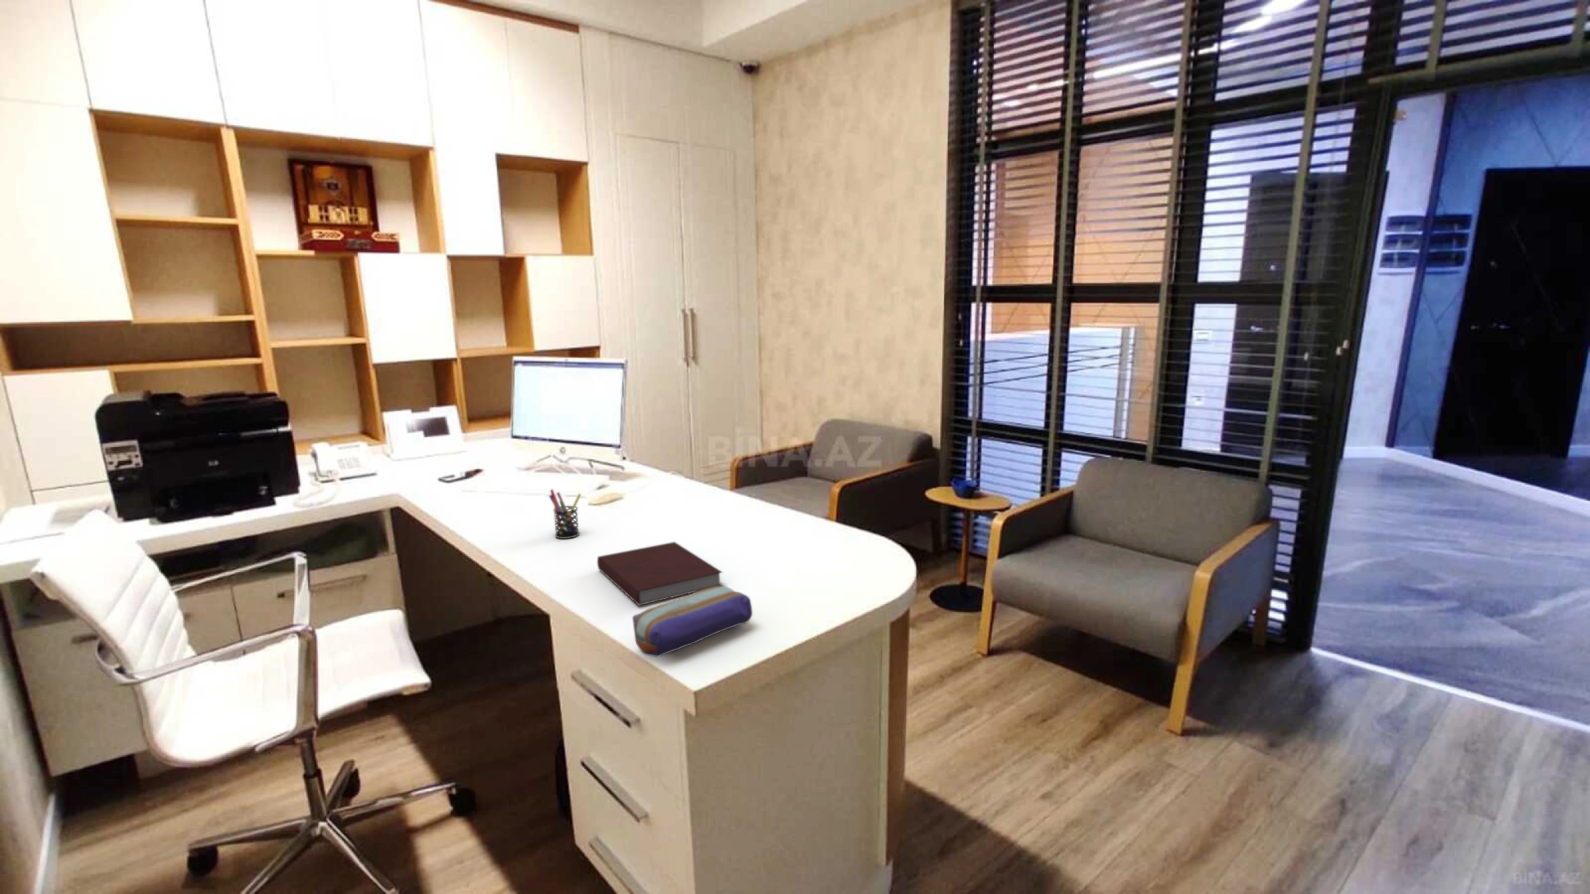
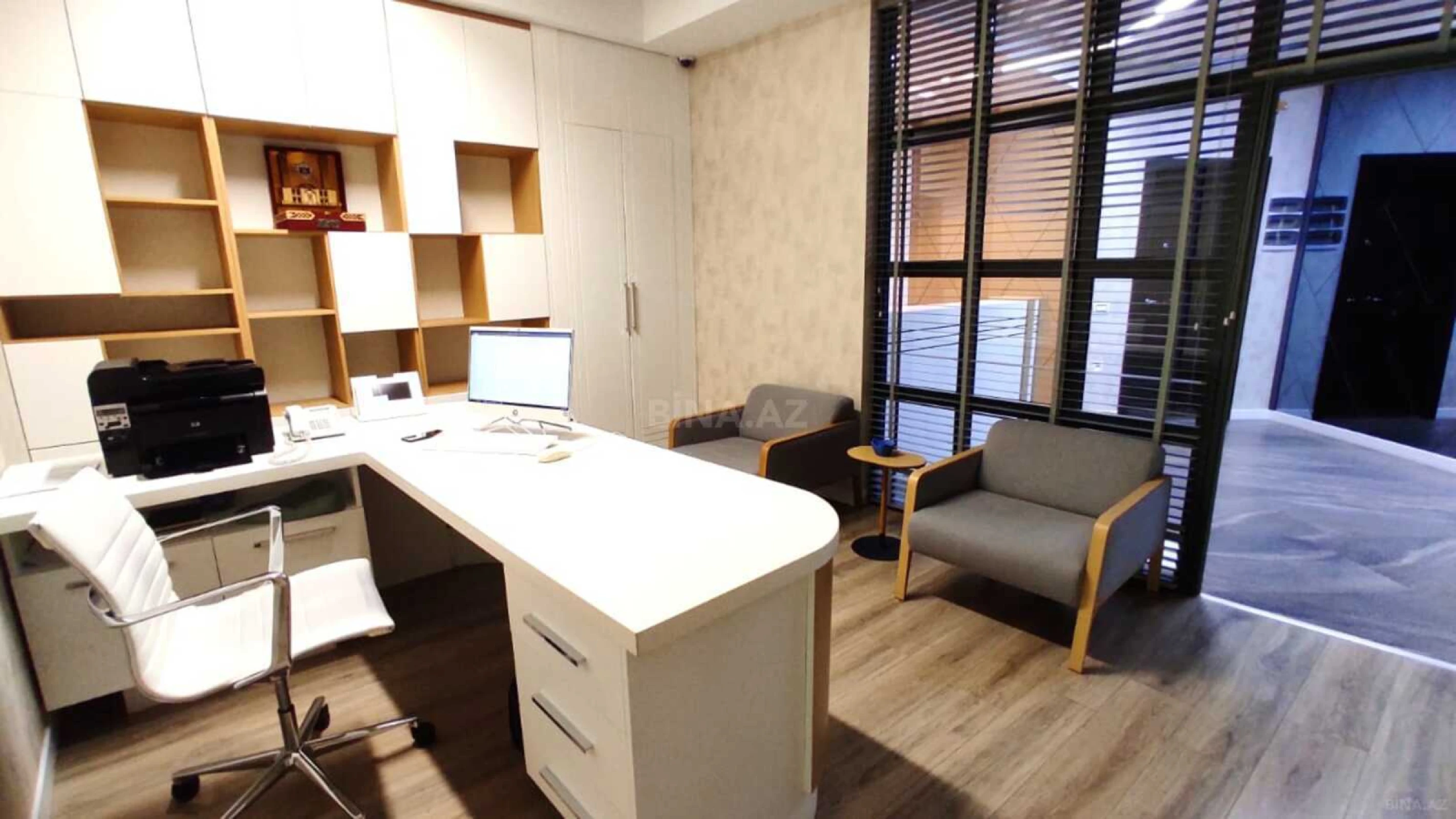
- pen holder (563, 513)
- notebook (657, 571)
- pencil case (695, 618)
